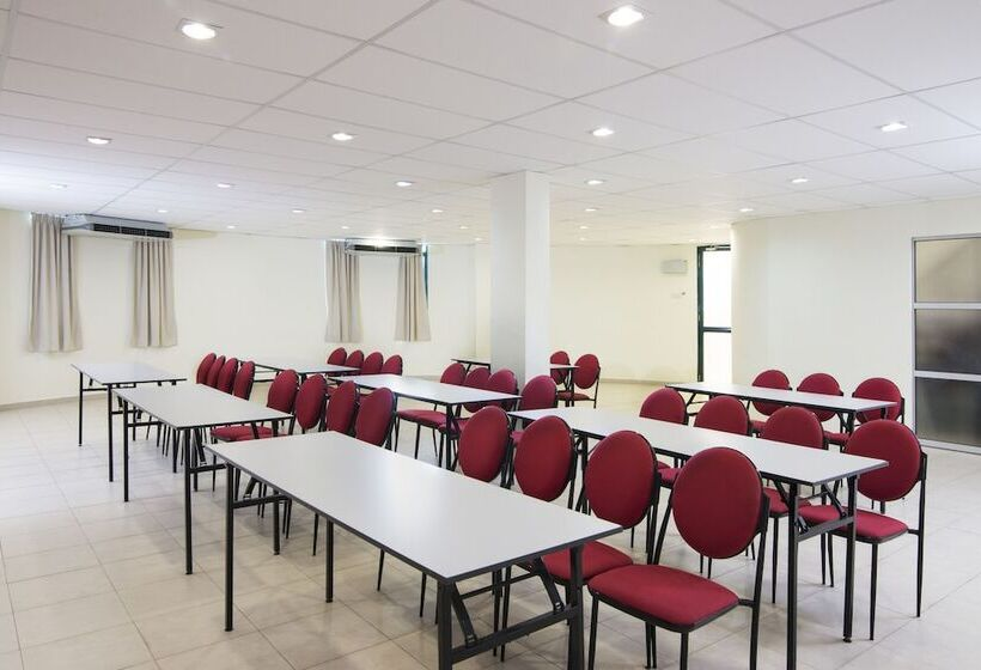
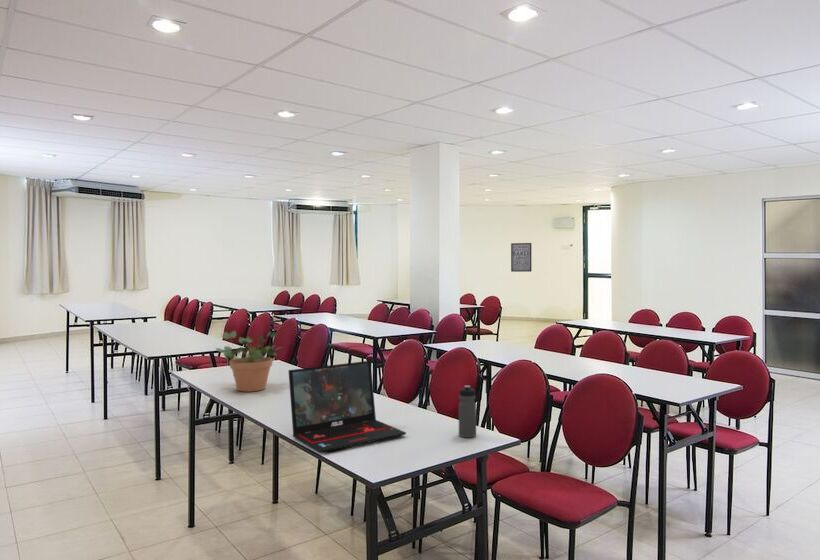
+ water bottle (467, 410)
+ laptop (347, 403)
+ potted plant (246, 360)
+ wall art (521, 257)
